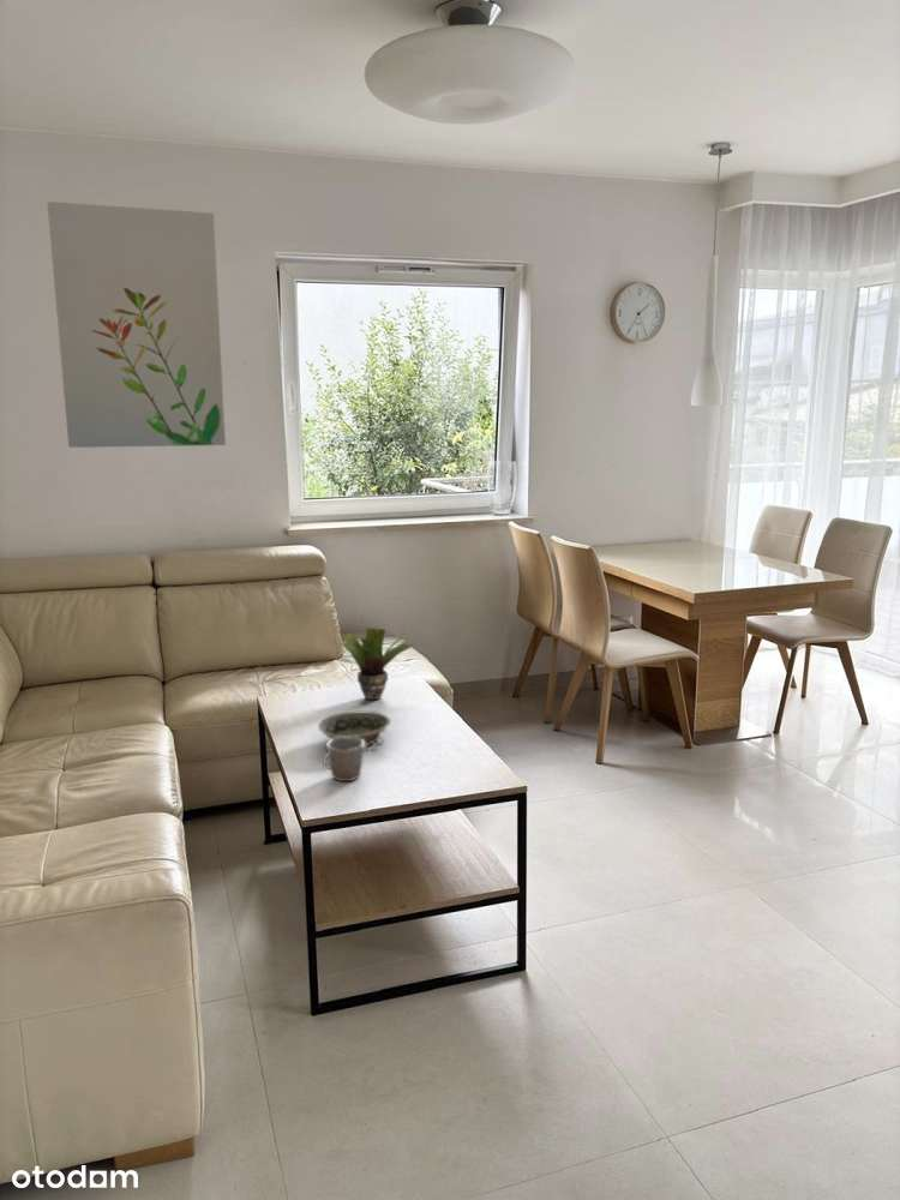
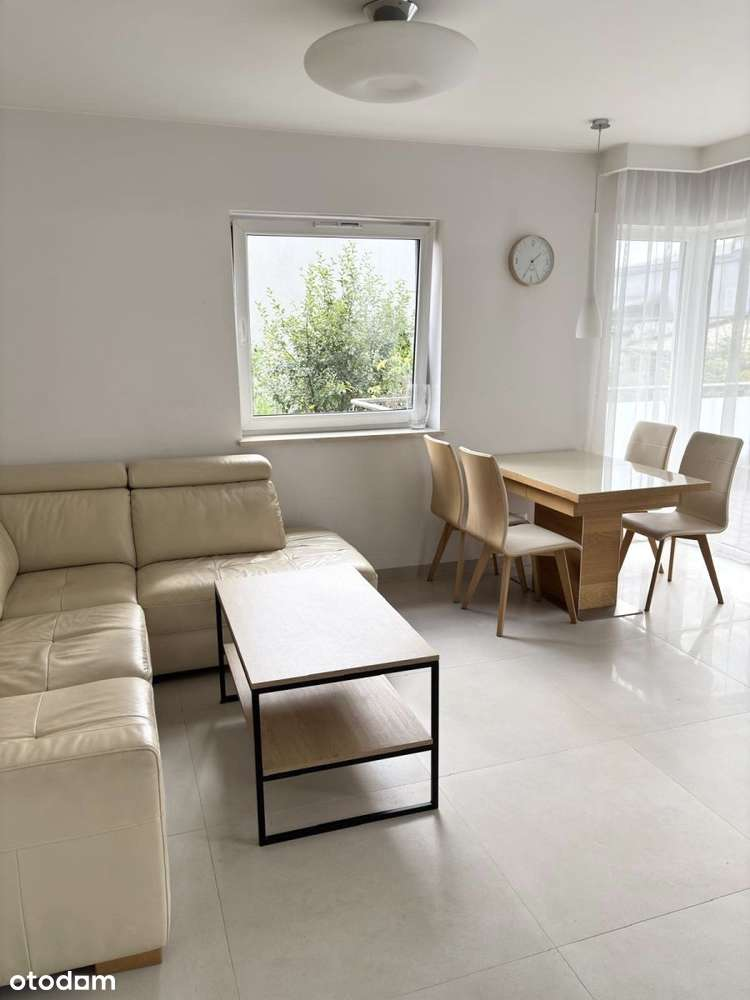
- bowl (354, 731)
- wall art (140, 330)
- mug (346, 758)
- potted plant (374, 664)
